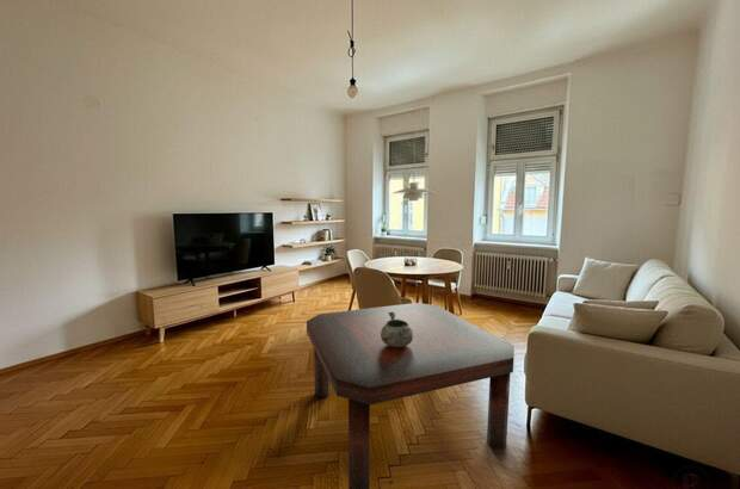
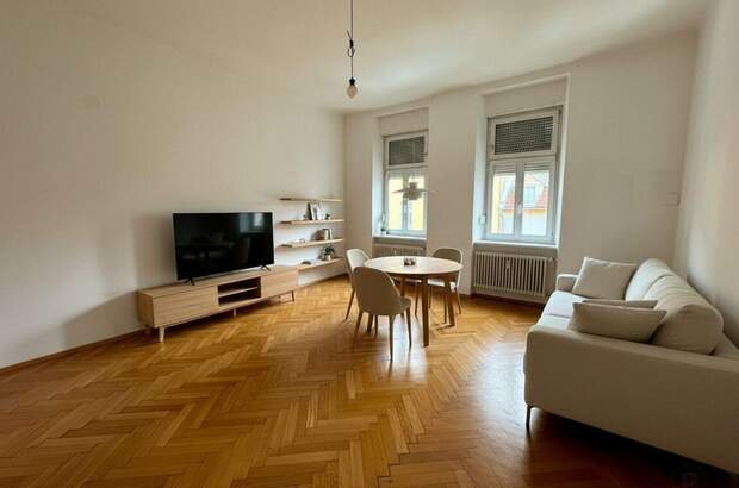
- coffee table (400, 373)
- decorative bowl (396, 330)
